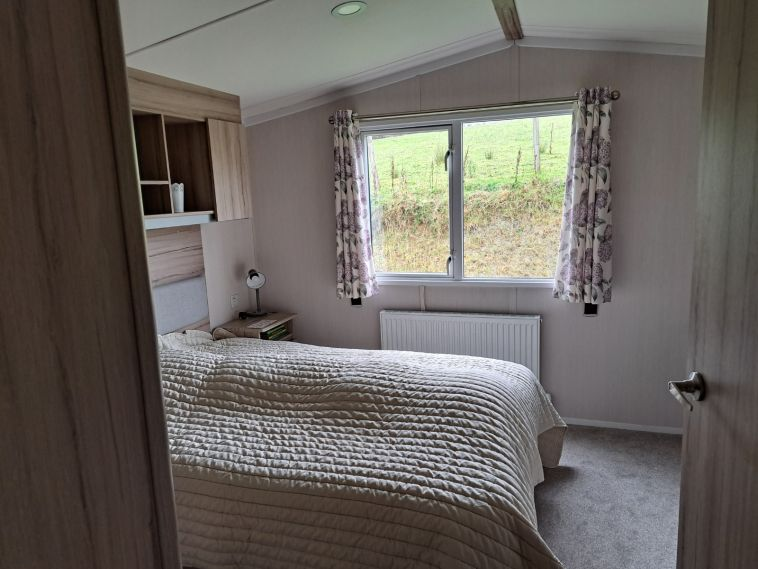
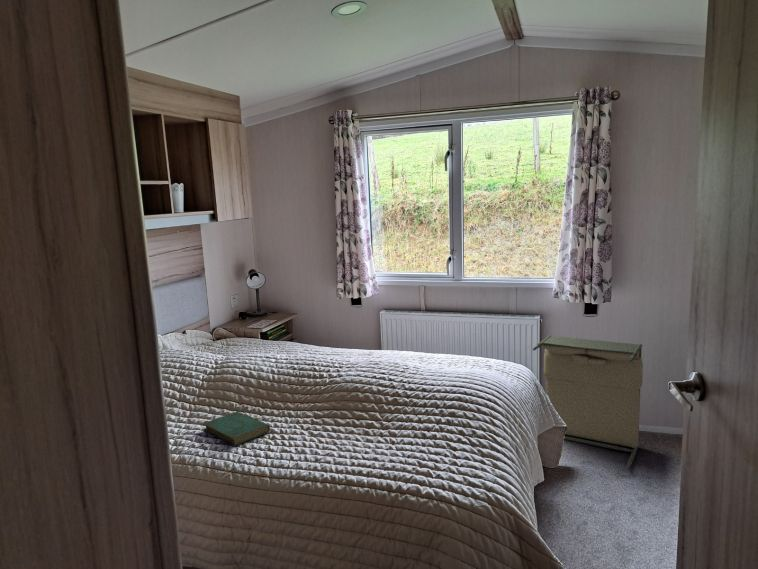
+ laundry hamper (586, 397)
+ book (236, 427)
